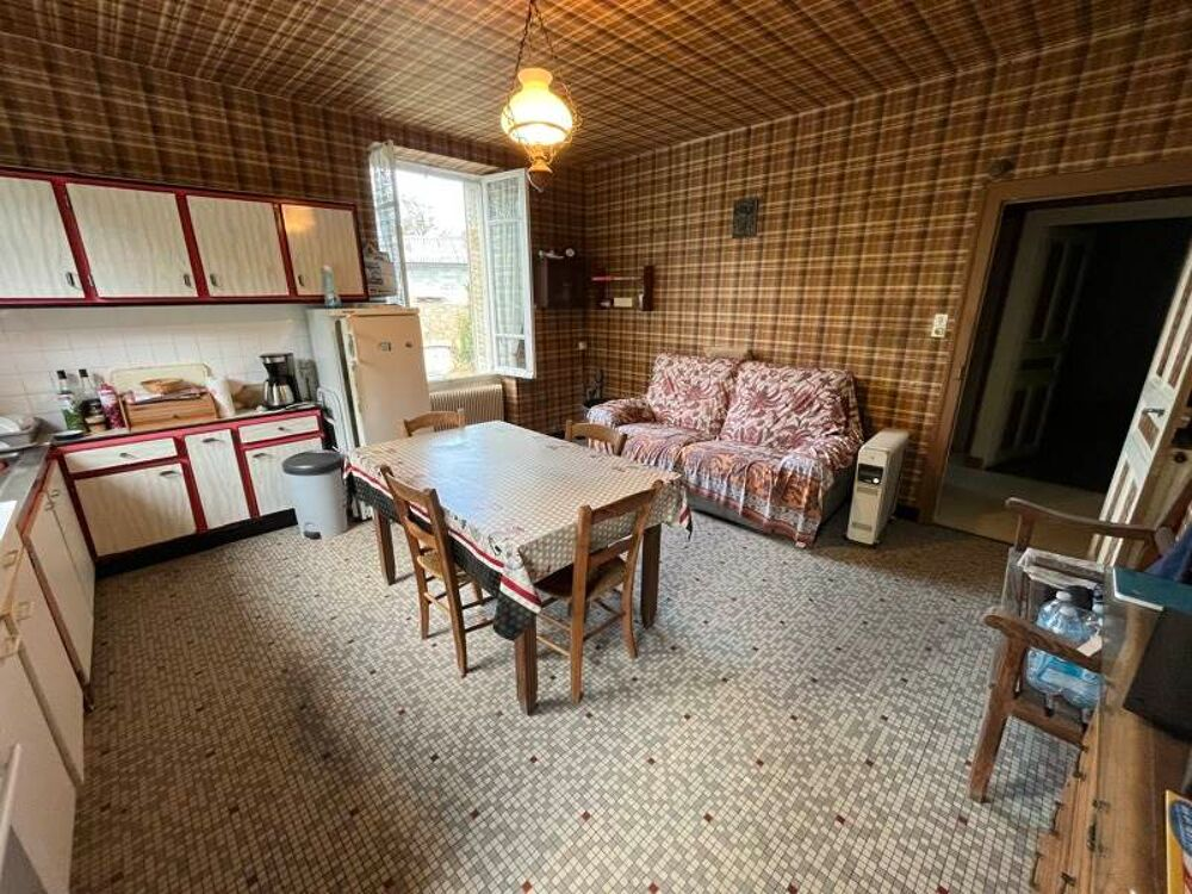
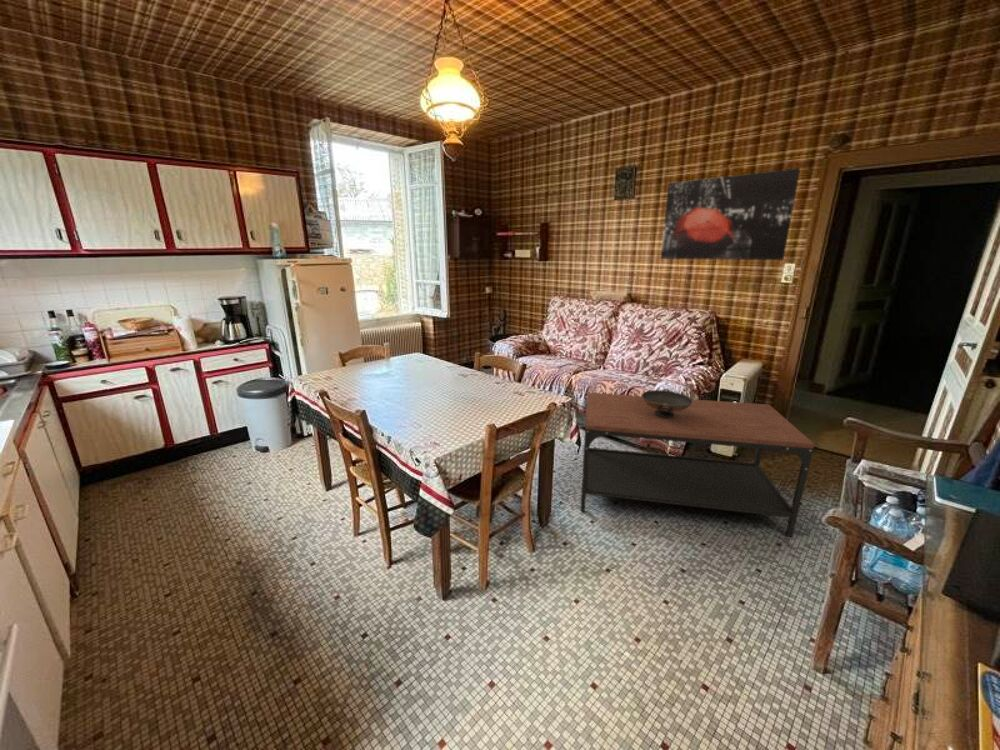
+ wall art (722, 219)
+ coffee table (677, 456)
+ decorative bowl (665, 405)
